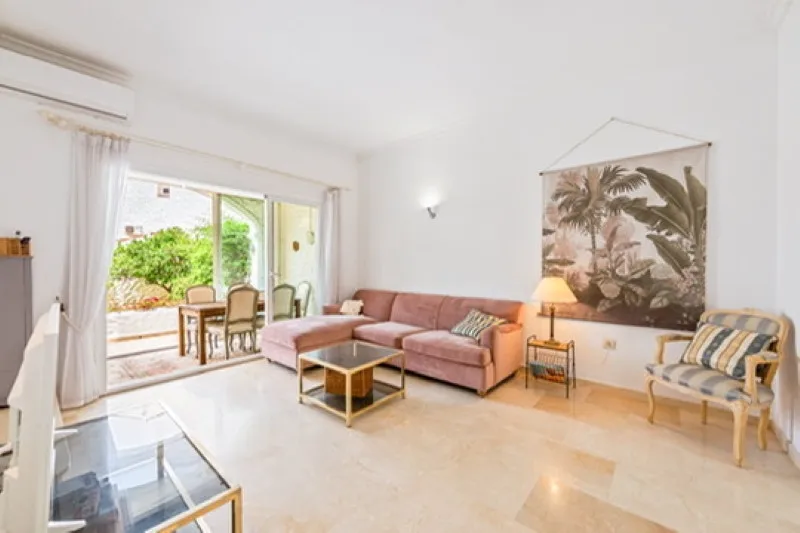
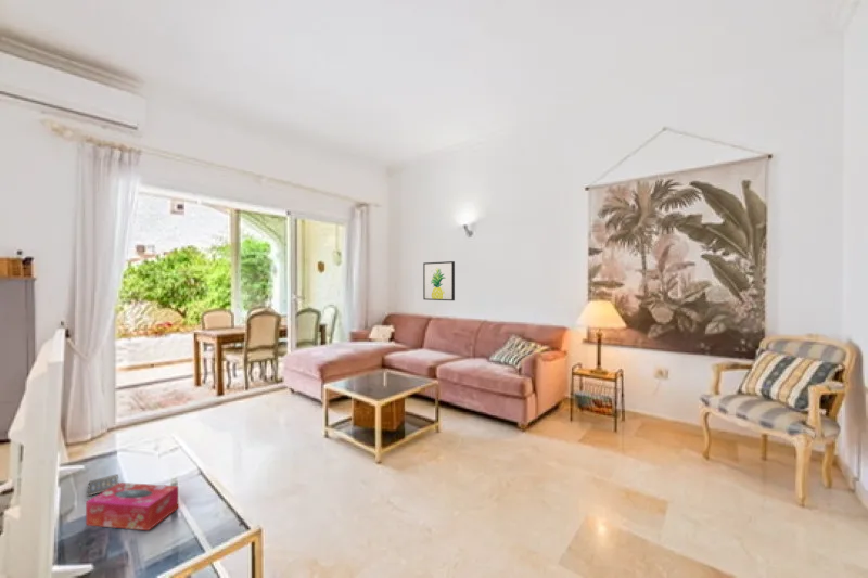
+ wall art (438, 281)
+ smartphone (103, 484)
+ tissue box (133, 504)
